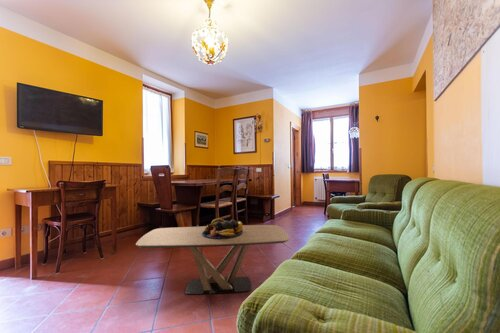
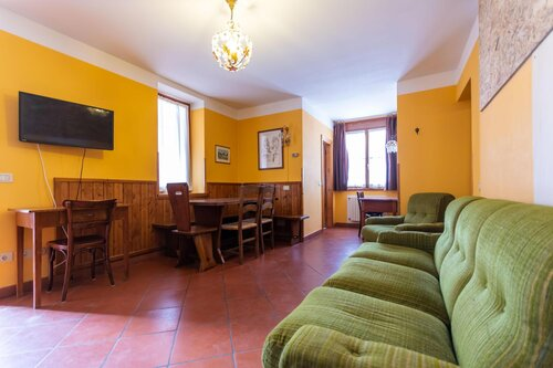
- fruit bowl (222, 225)
- coffee table (220, 262)
